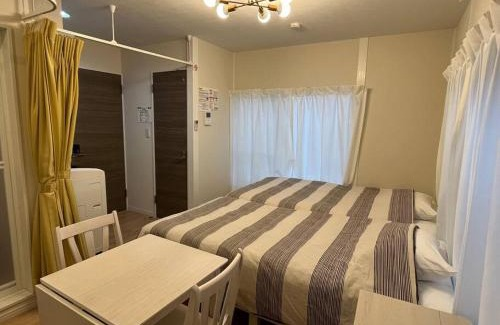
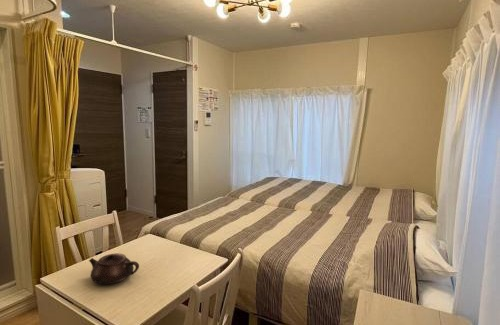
+ teapot (112, 266)
